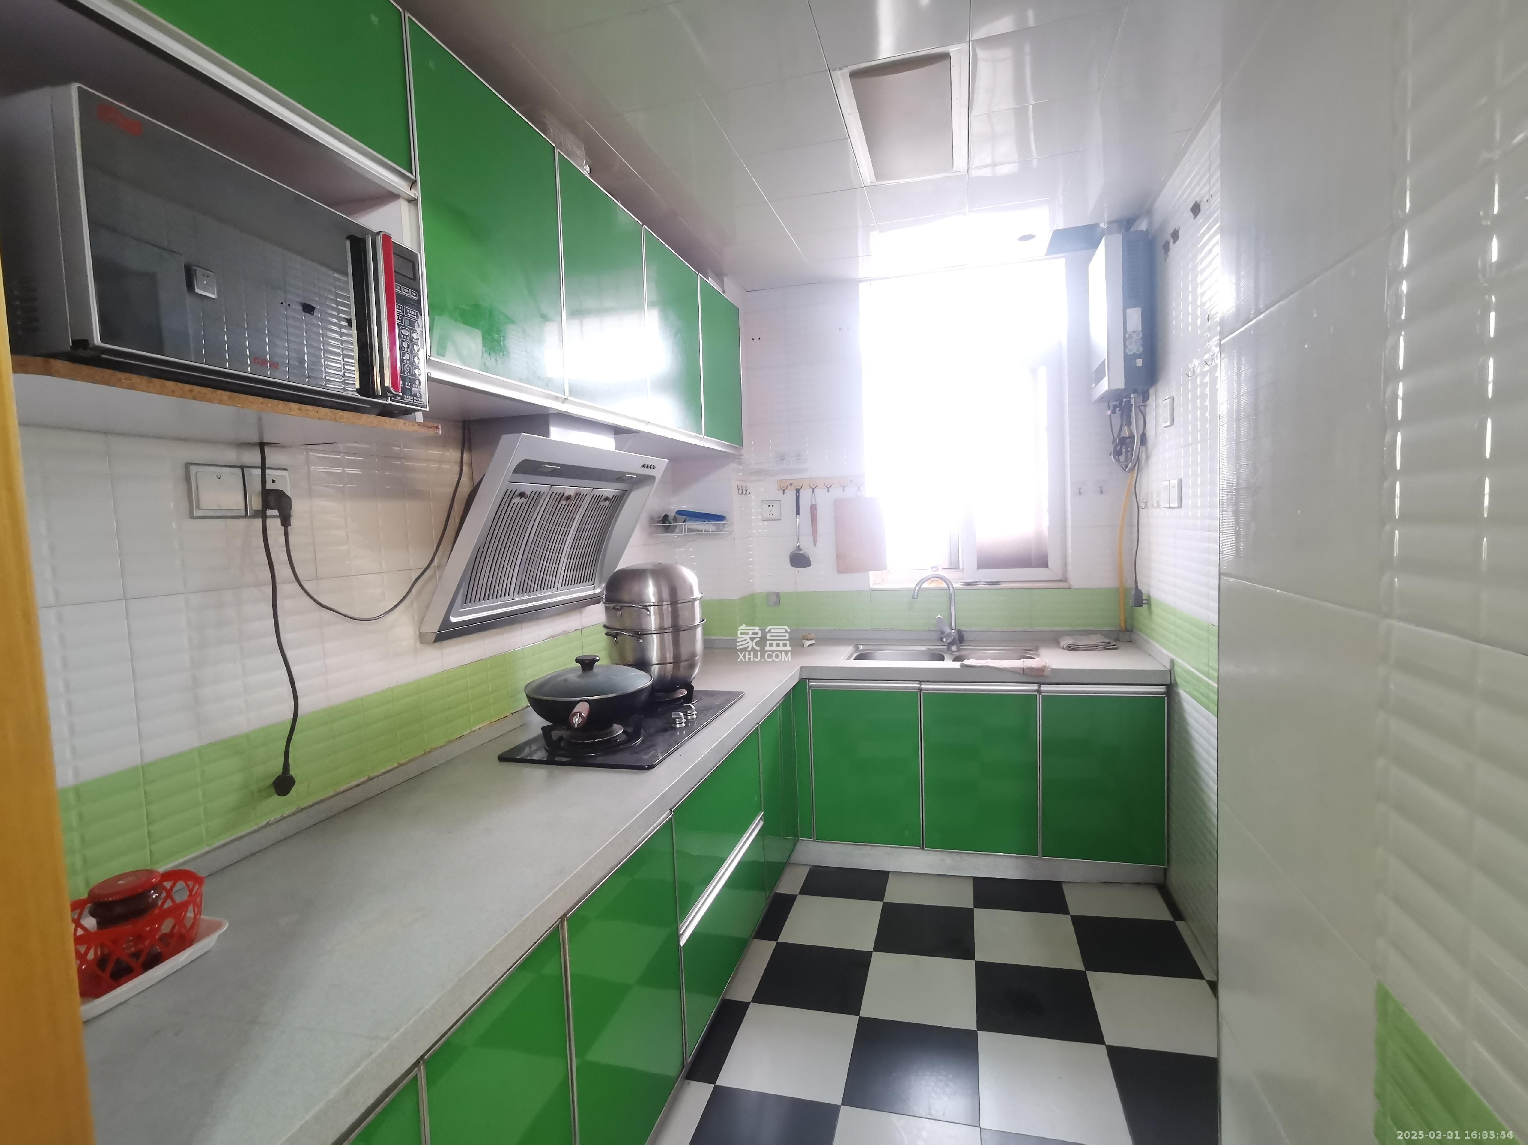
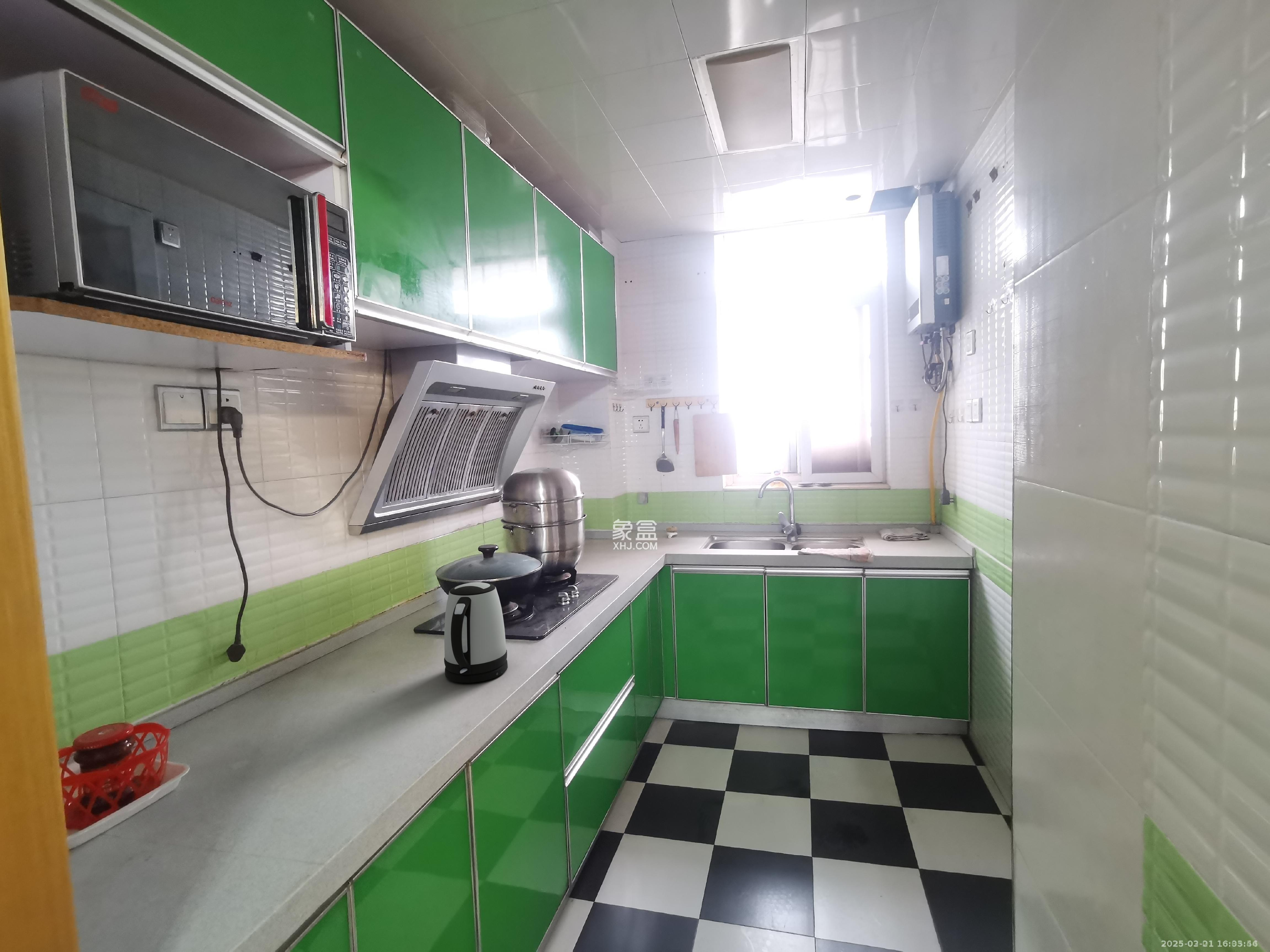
+ kettle (472, 631)
